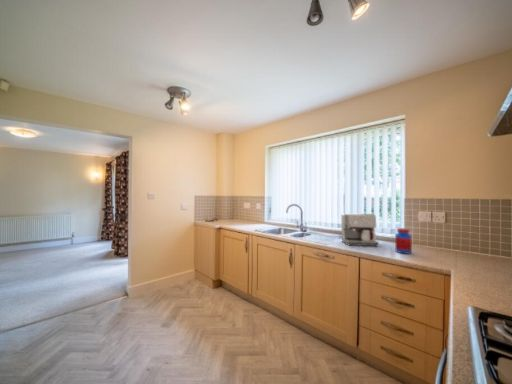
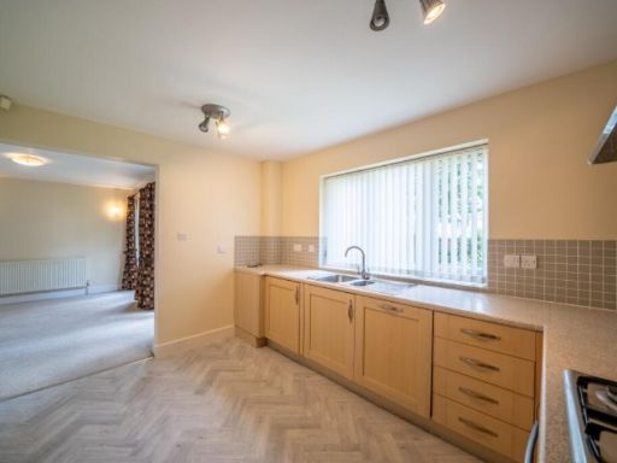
- coffee maker (359, 228)
- jar (403, 240)
